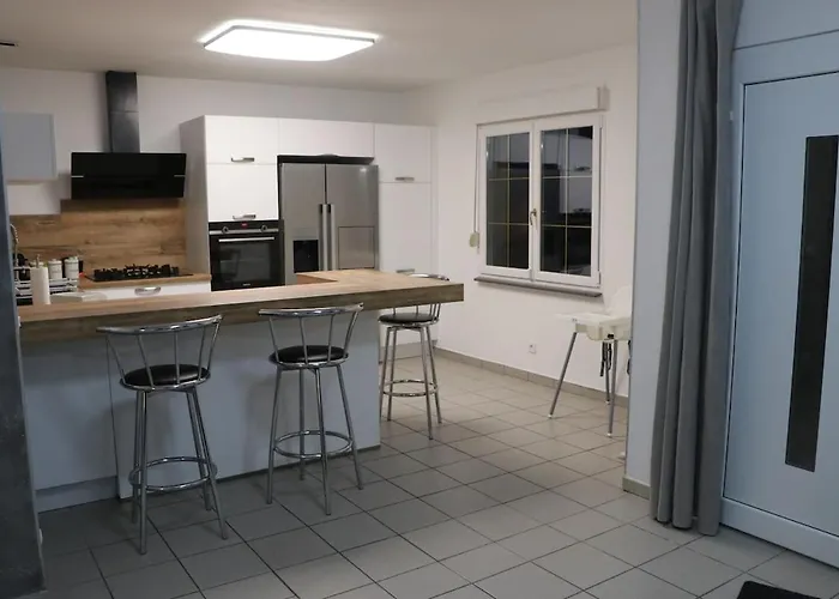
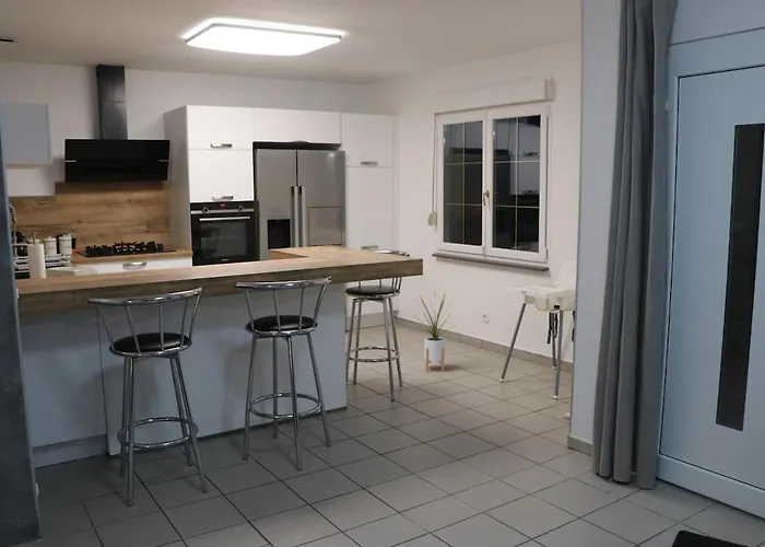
+ house plant (434, 329)
